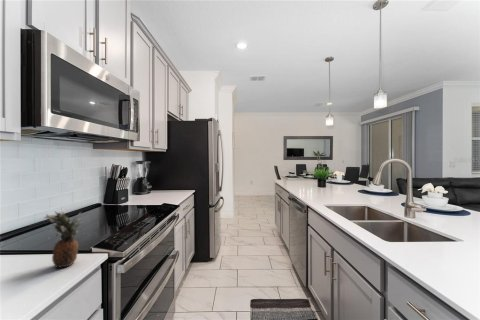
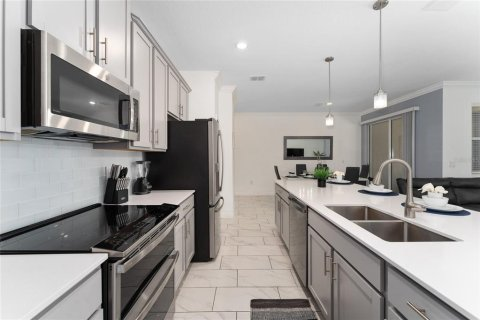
- fruit (63, 237)
